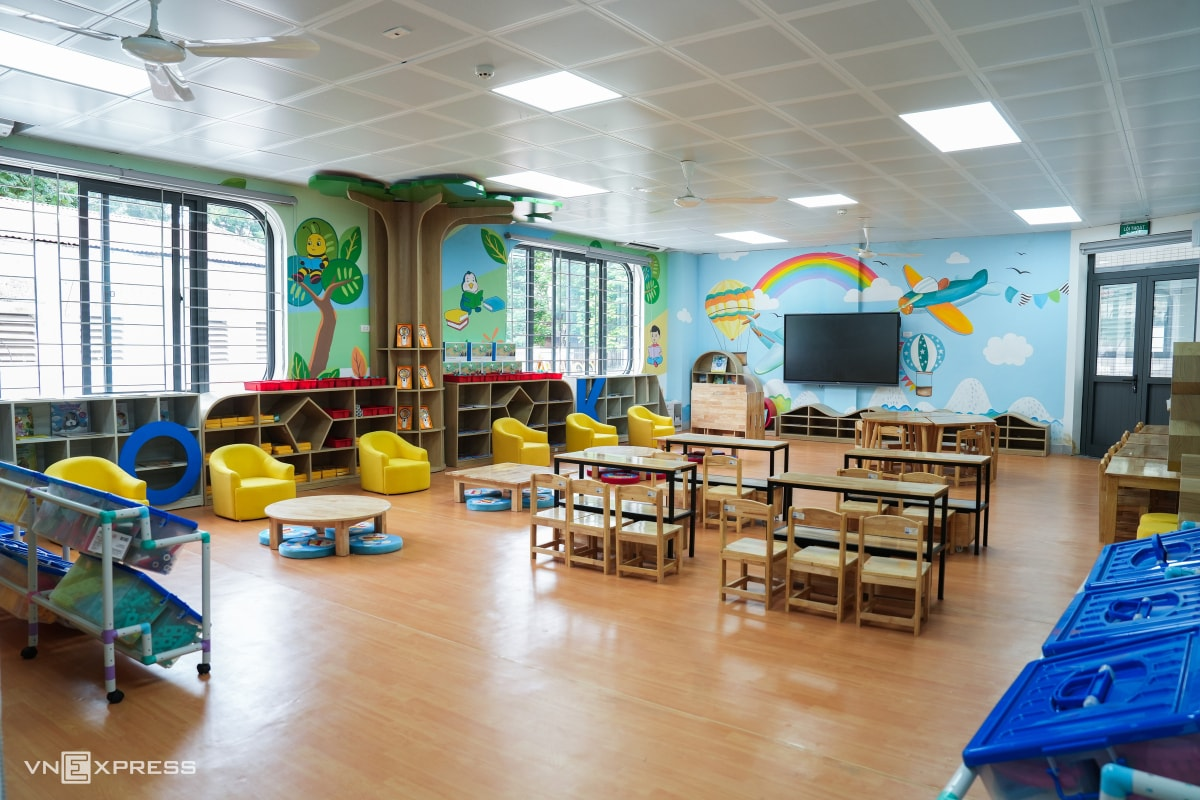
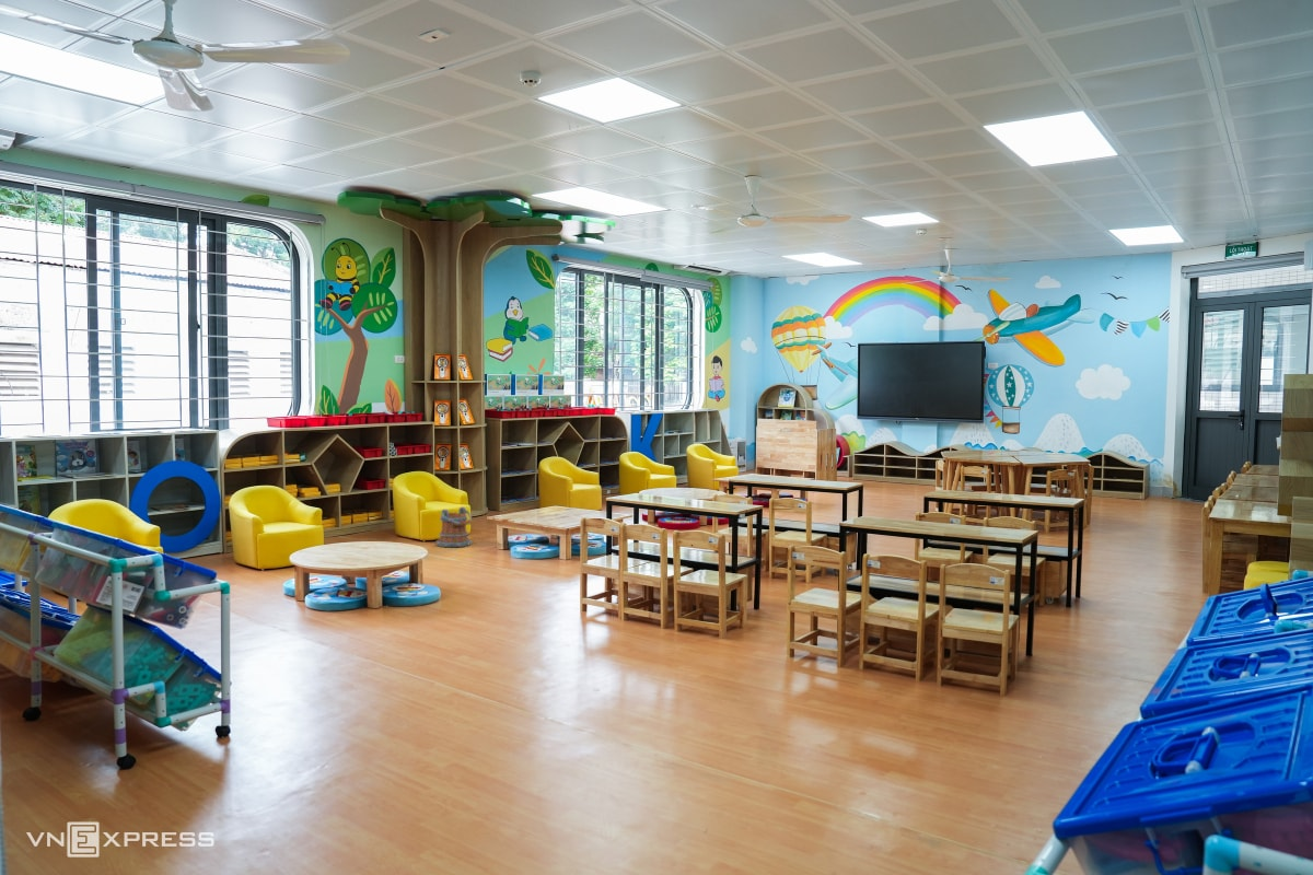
+ bucket (453, 526)
